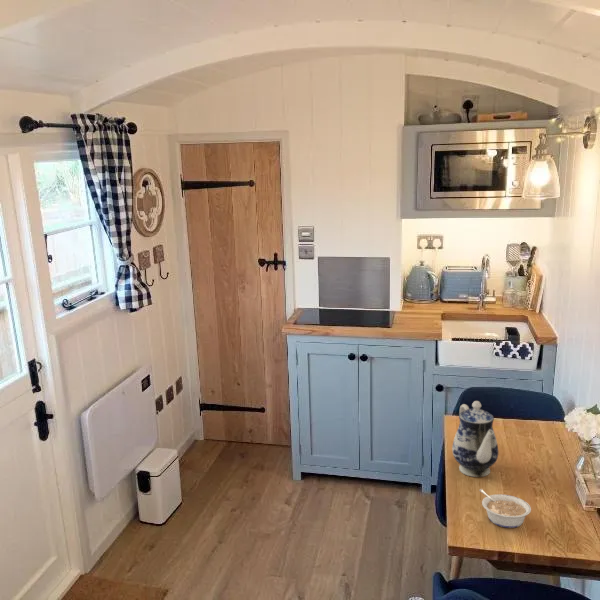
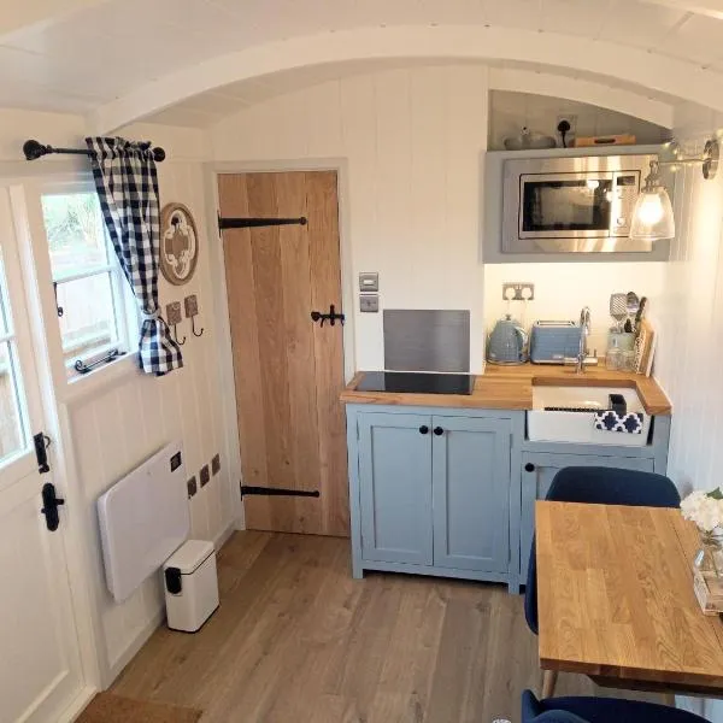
- teapot (475, 436)
- legume (503, 510)
